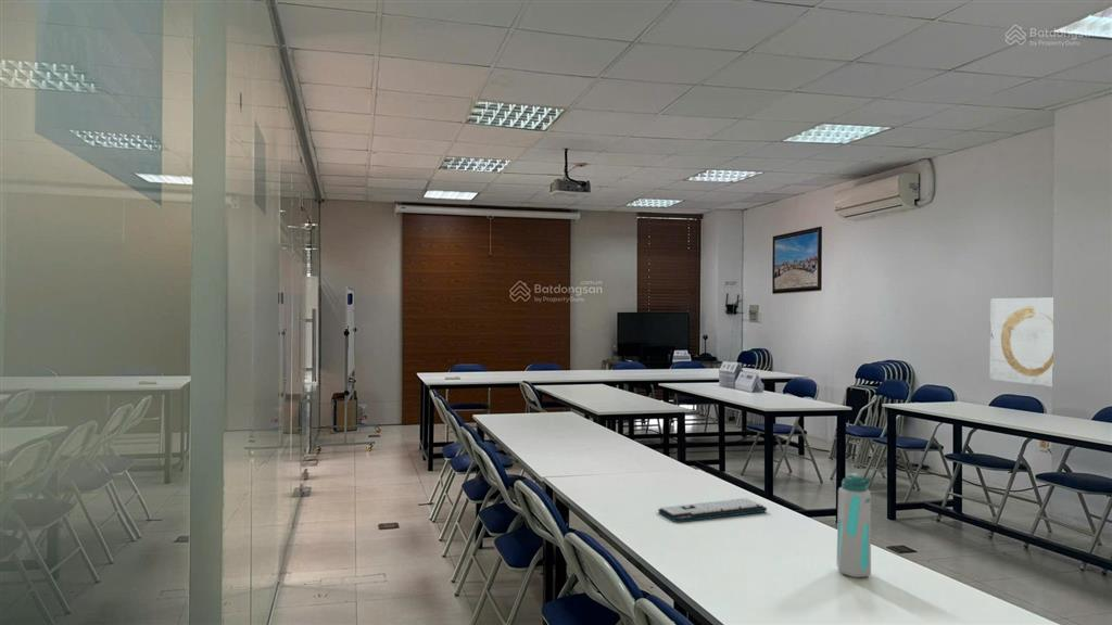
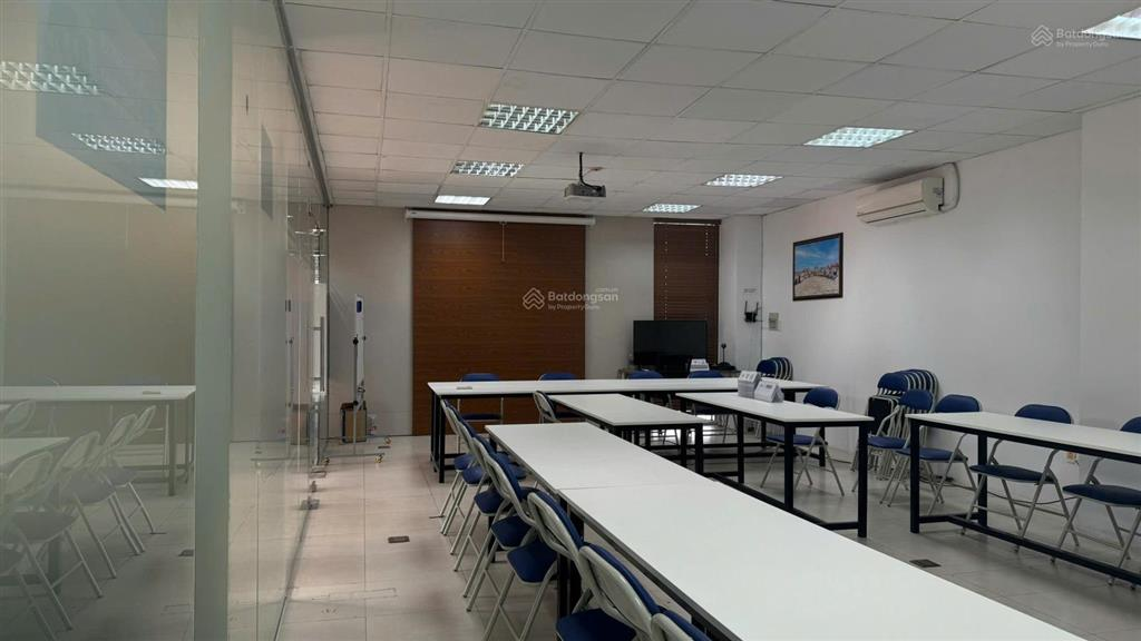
- water bottle (855, 523)
- wall art (1029, 341)
- keyboard (712, 509)
